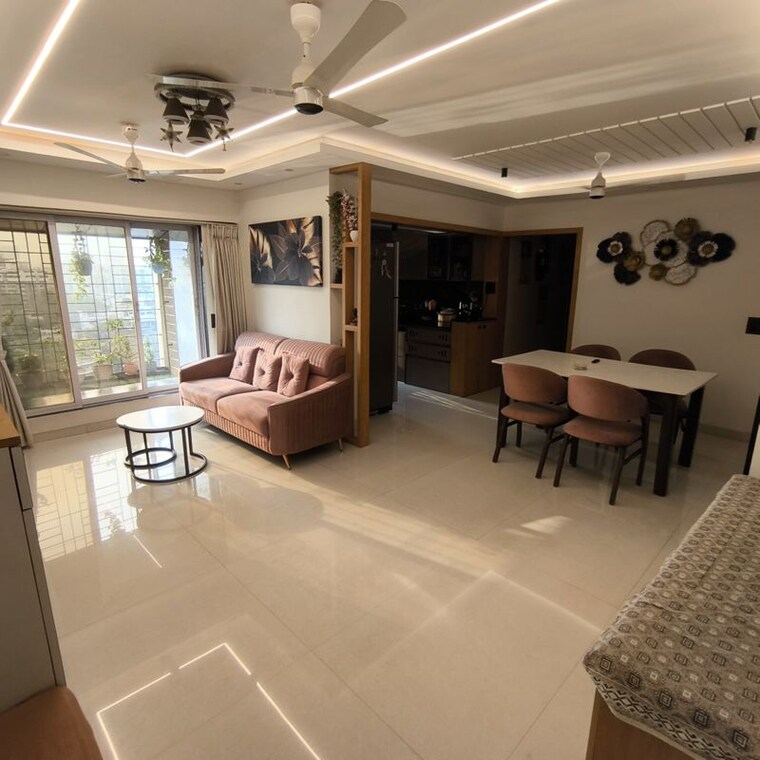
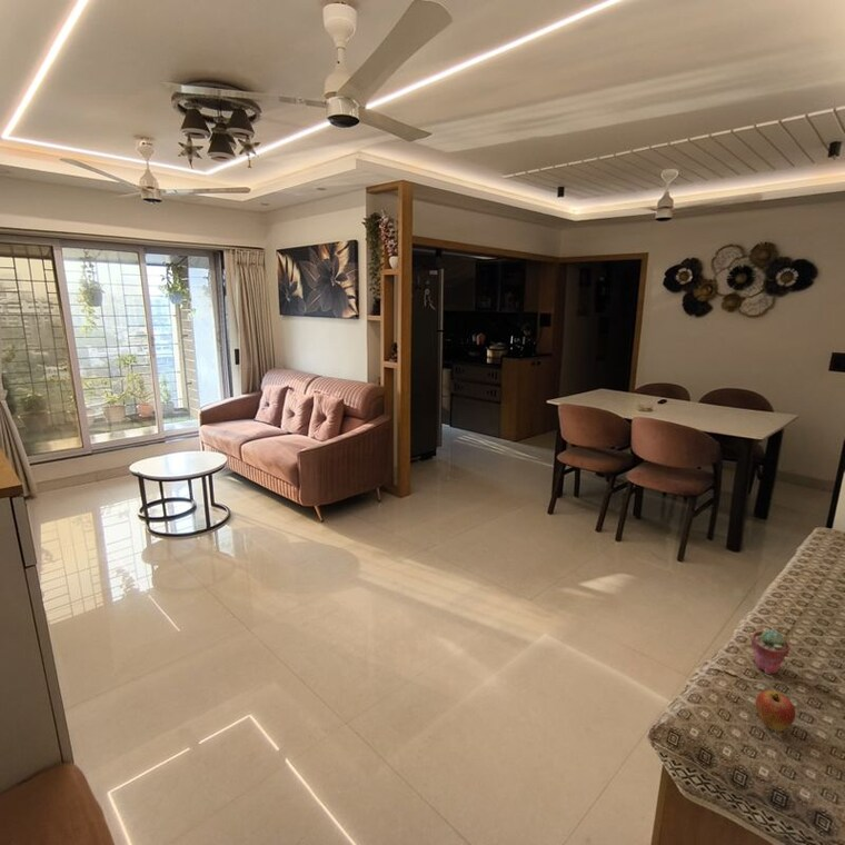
+ potted succulent (769, 648)
+ apple (775, 708)
